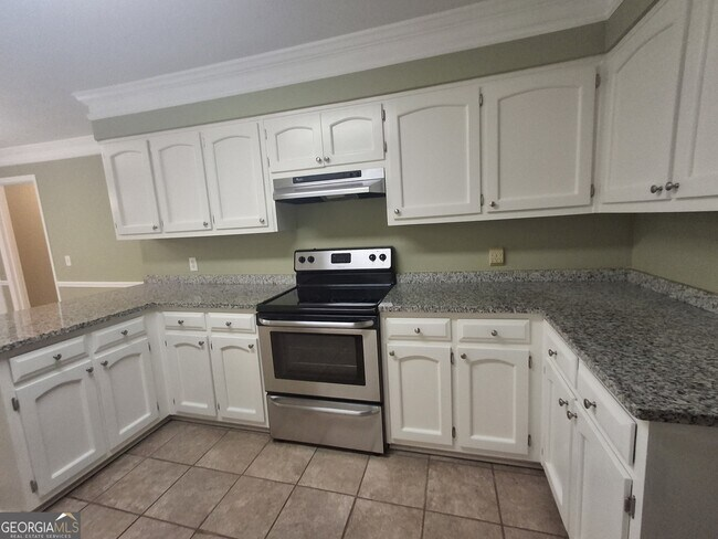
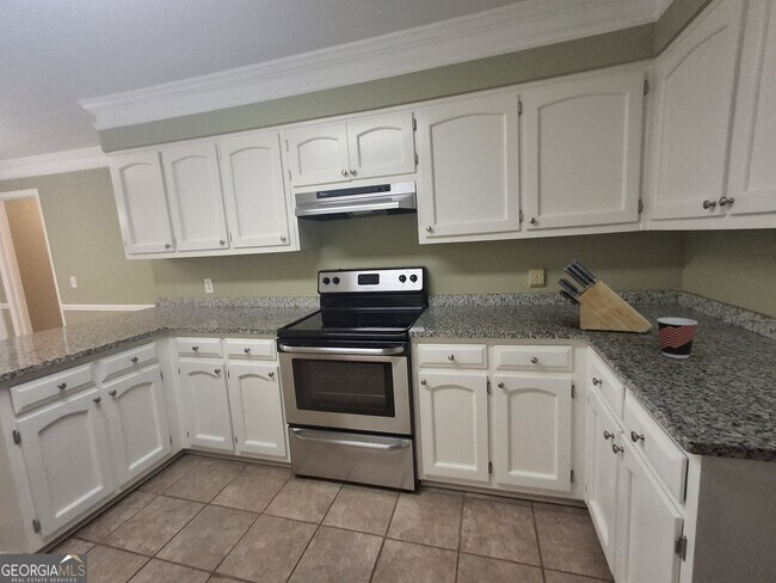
+ knife block (602, 294)
+ cup (676, 337)
